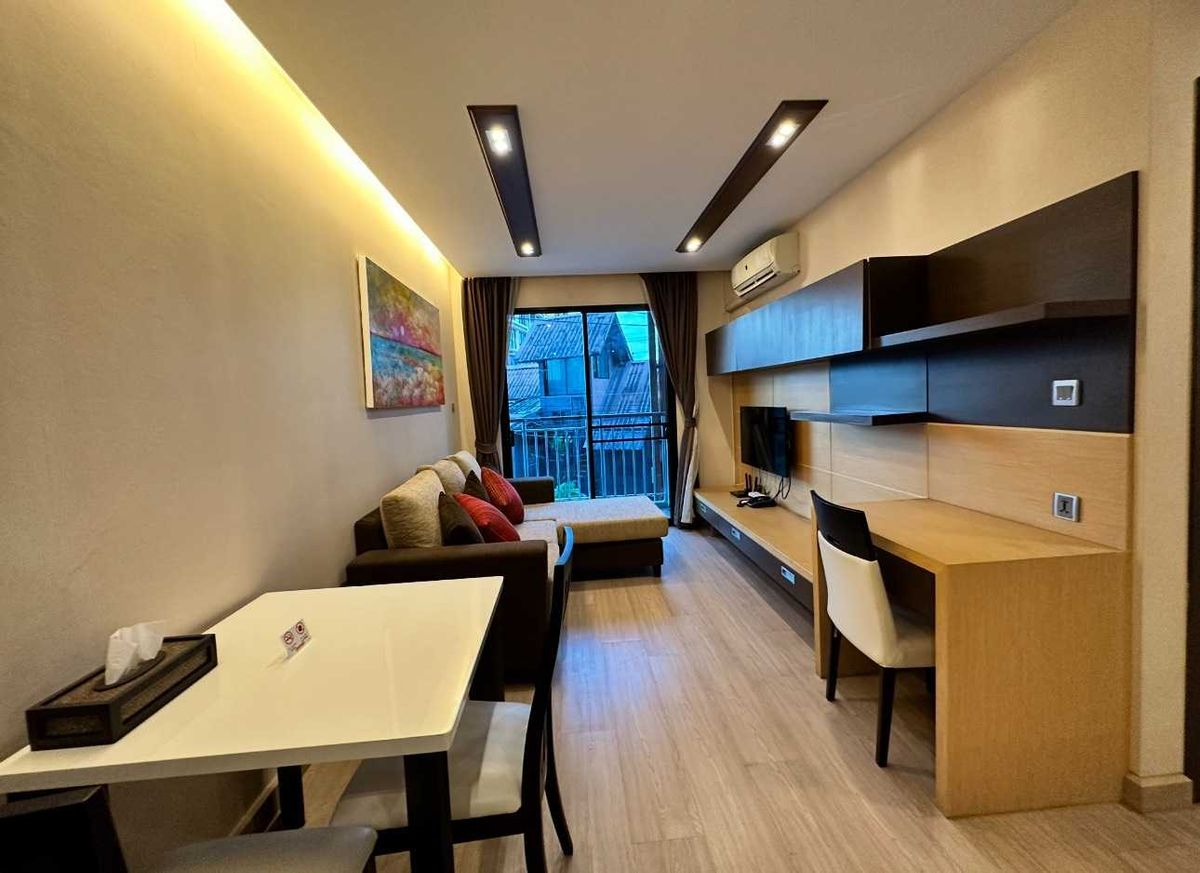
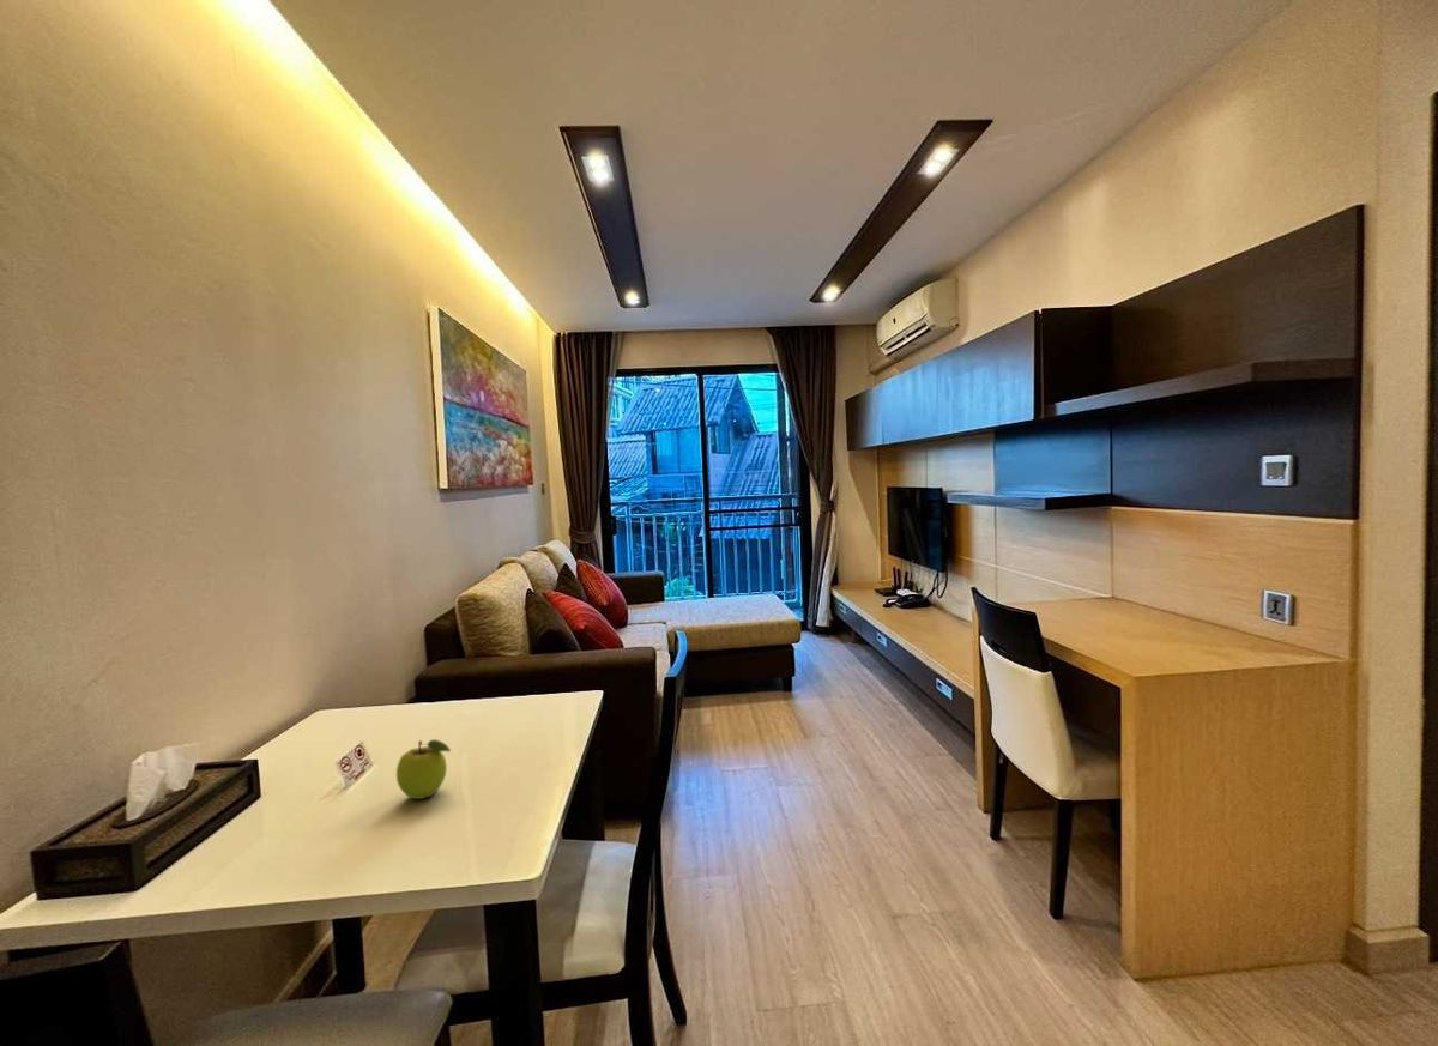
+ fruit (424, 767)
